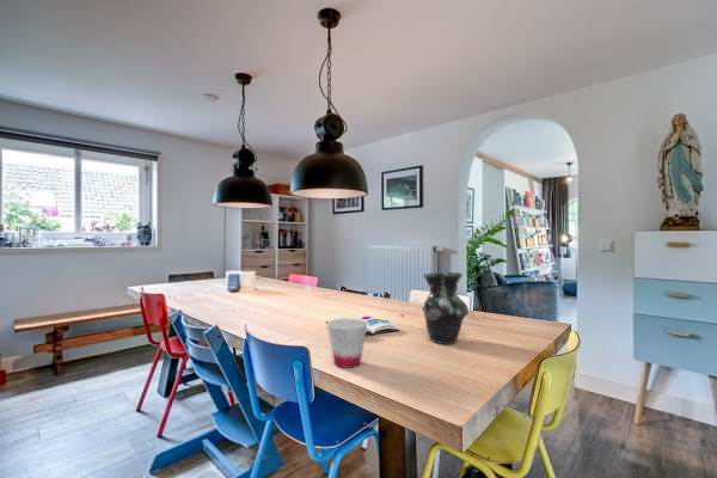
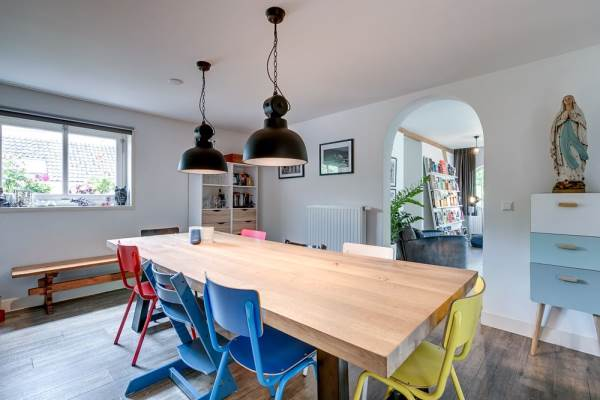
- cup (347, 343)
- vase (443, 306)
- book (361, 319)
